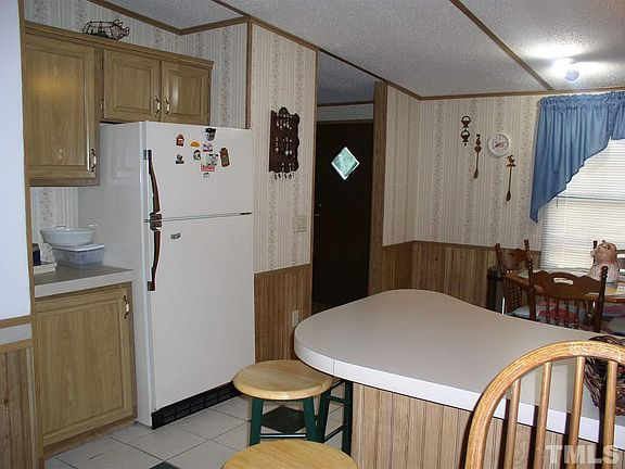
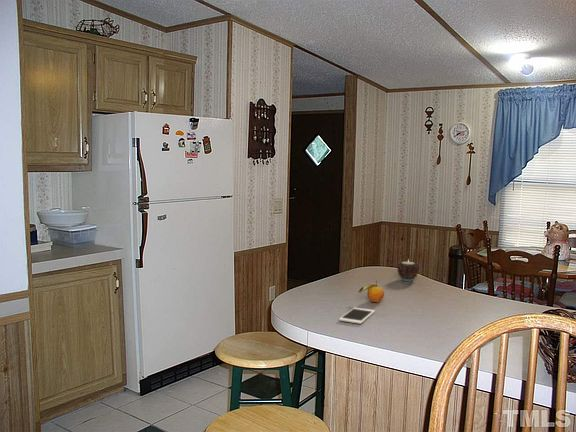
+ fruit (370, 290)
+ cell phone (357, 315)
+ candle (407, 269)
